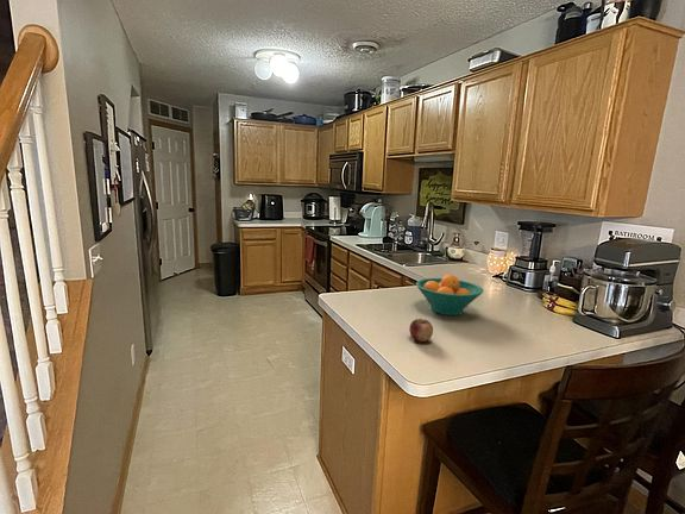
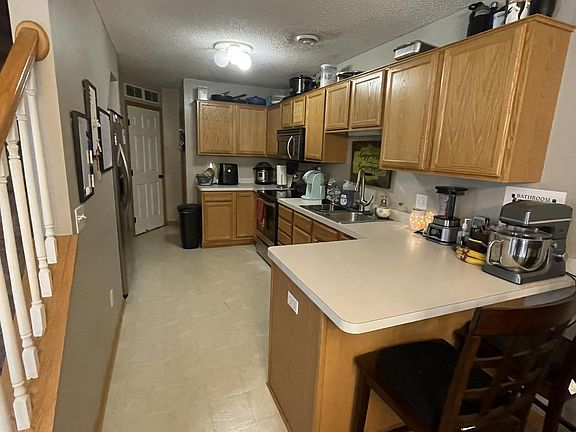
- apple (421, 328)
- fruit bowl (447, 293)
